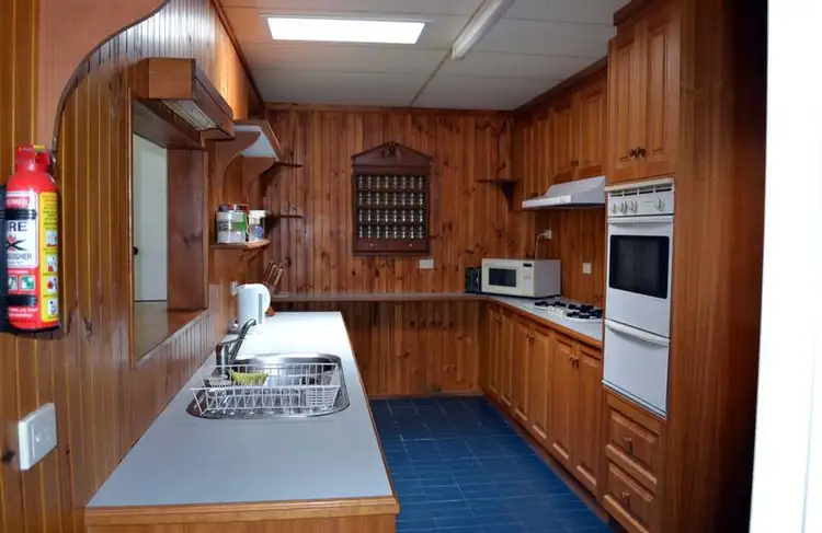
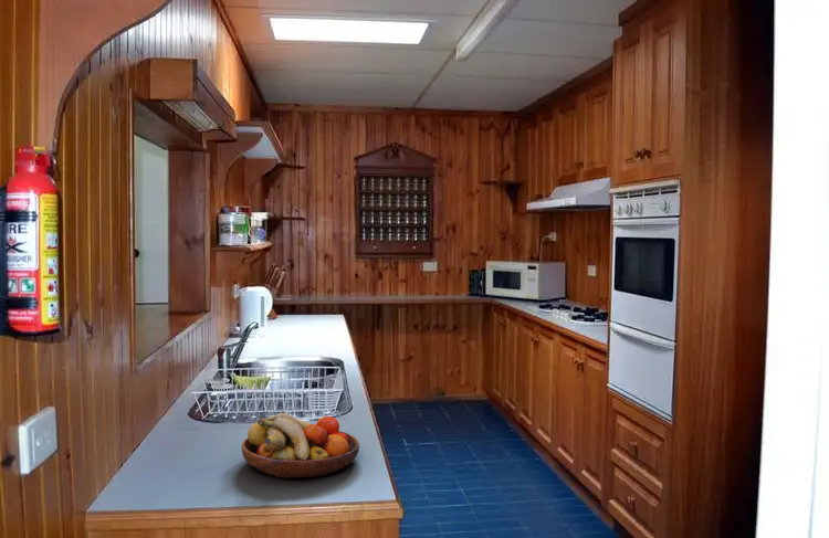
+ fruit bowl (301, 439)
